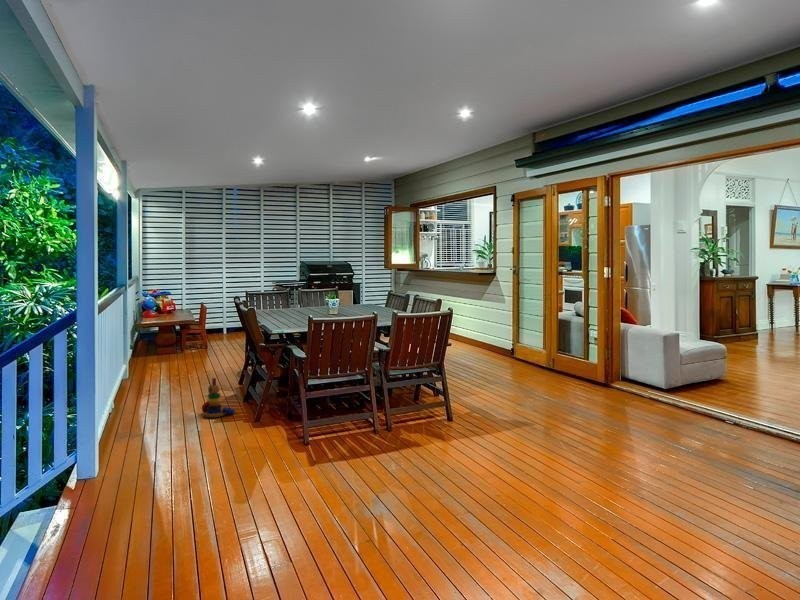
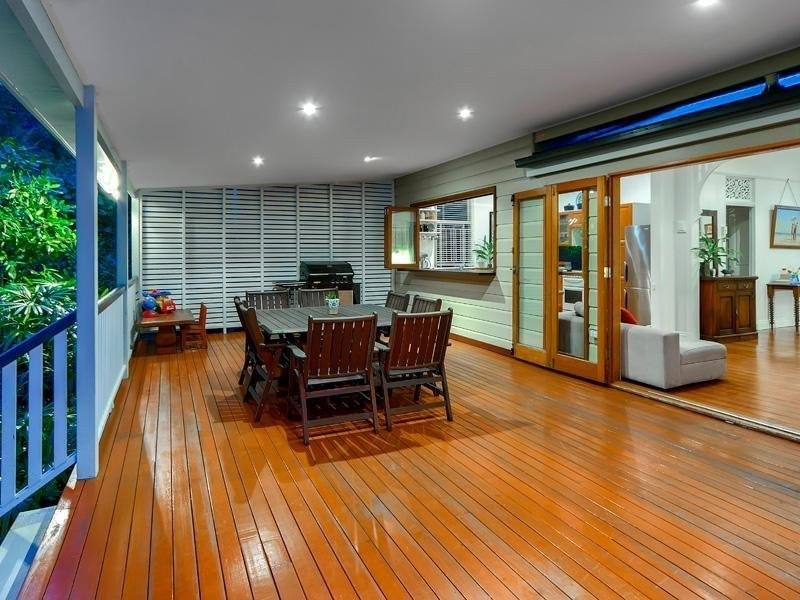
- stacking toy (216, 395)
